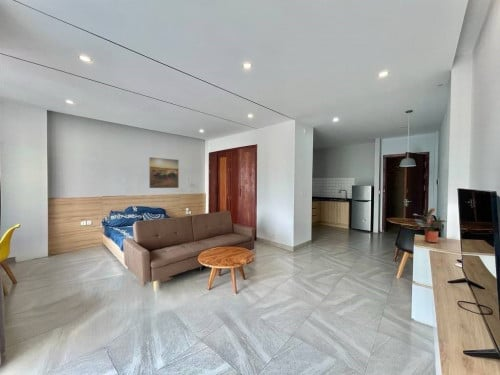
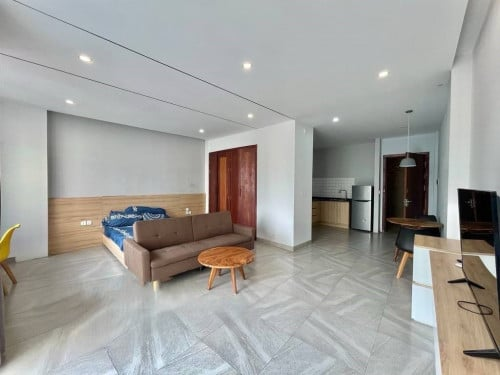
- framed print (164, 173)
- potted plant (428, 224)
